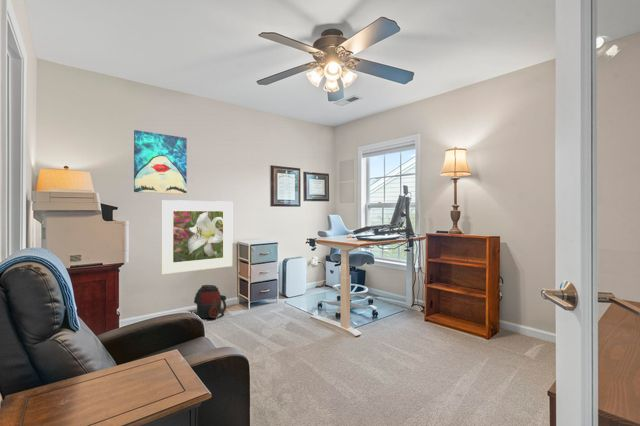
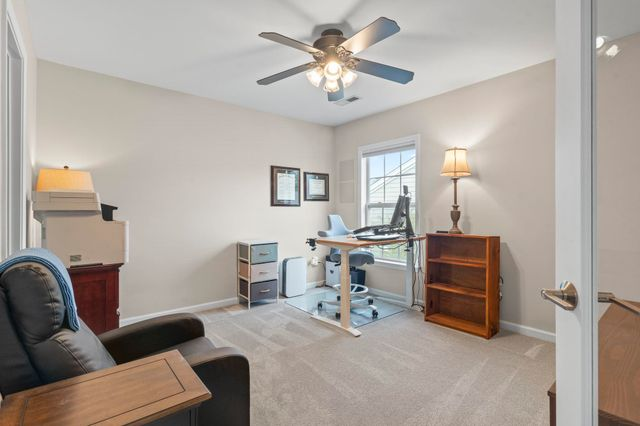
- wall art (161, 163)
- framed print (199, 235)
- helmet (211, 299)
